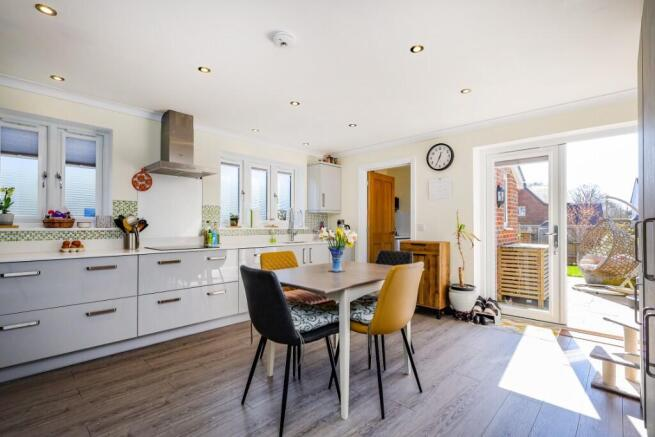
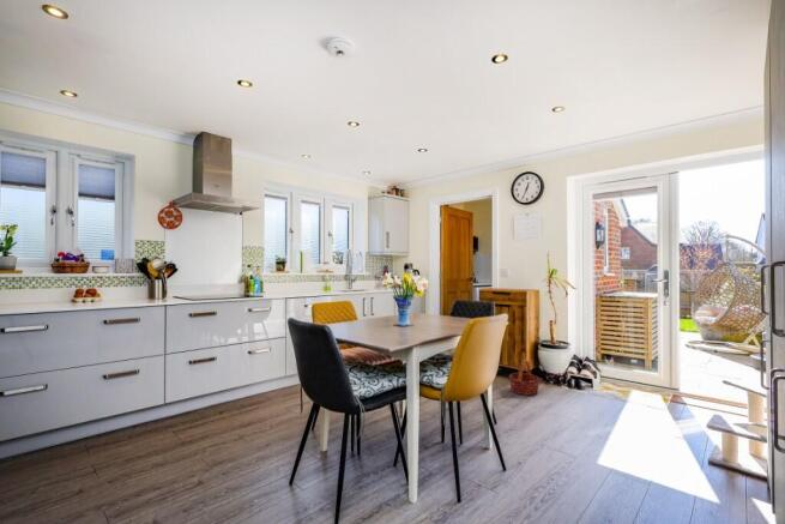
+ basket (524, 375)
